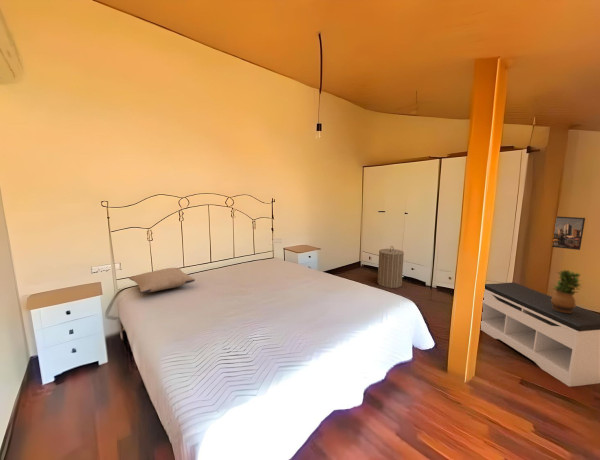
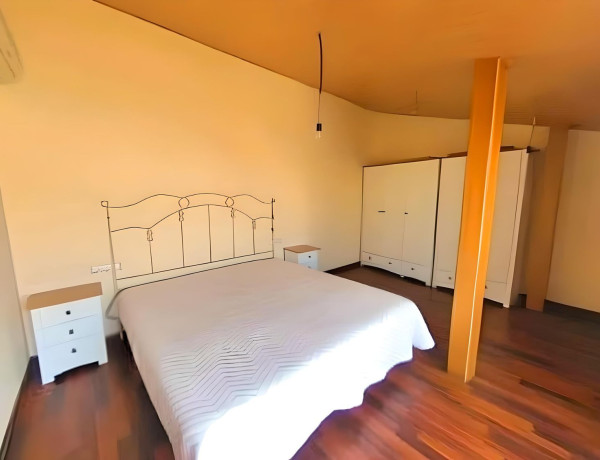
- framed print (560, 232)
- laundry hamper (390, 265)
- potted plant (568, 289)
- bench (537, 325)
- pillow (161, 279)
